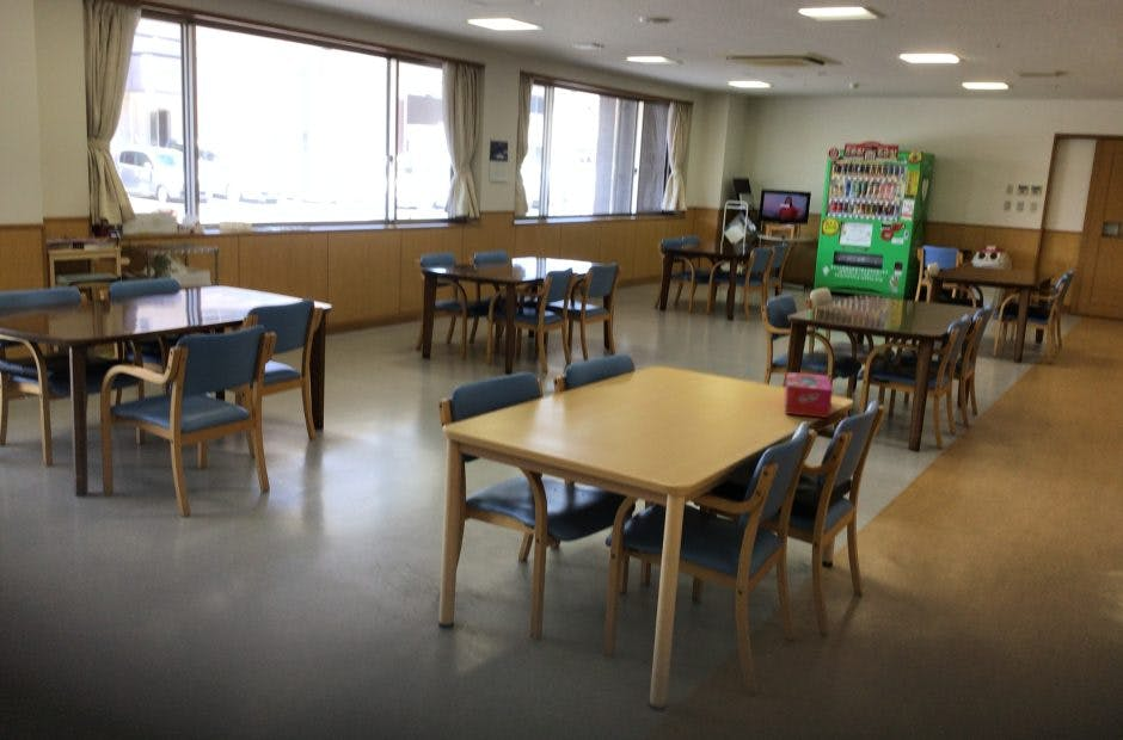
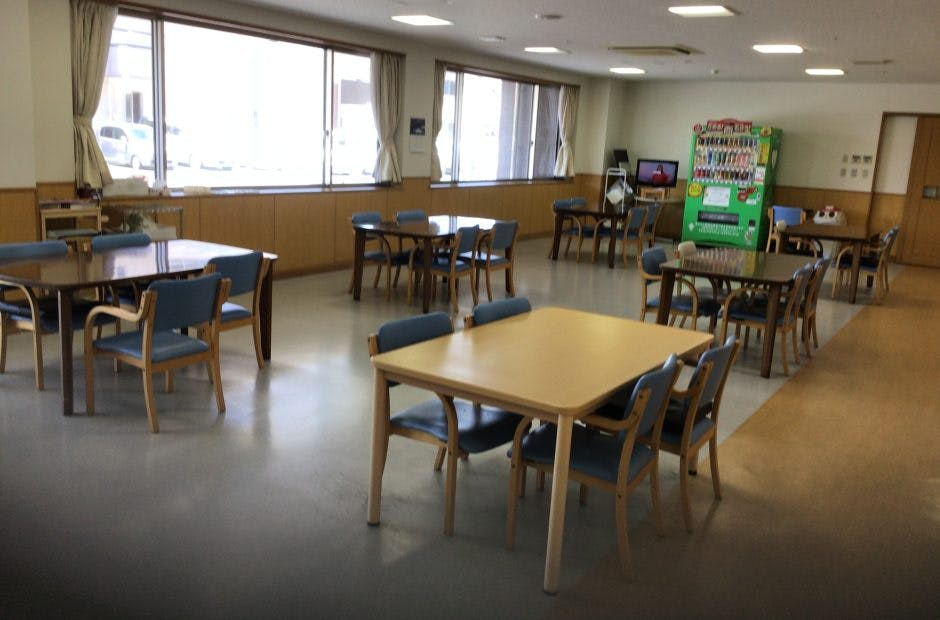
- tissue box (806, 394)
